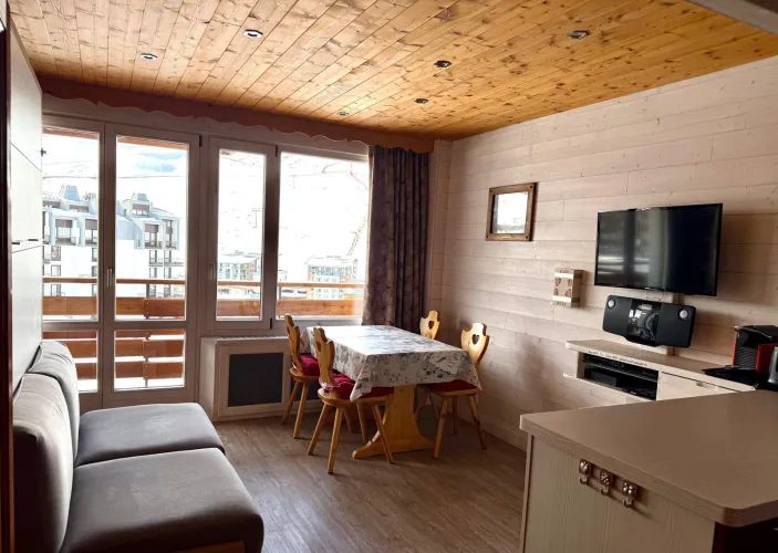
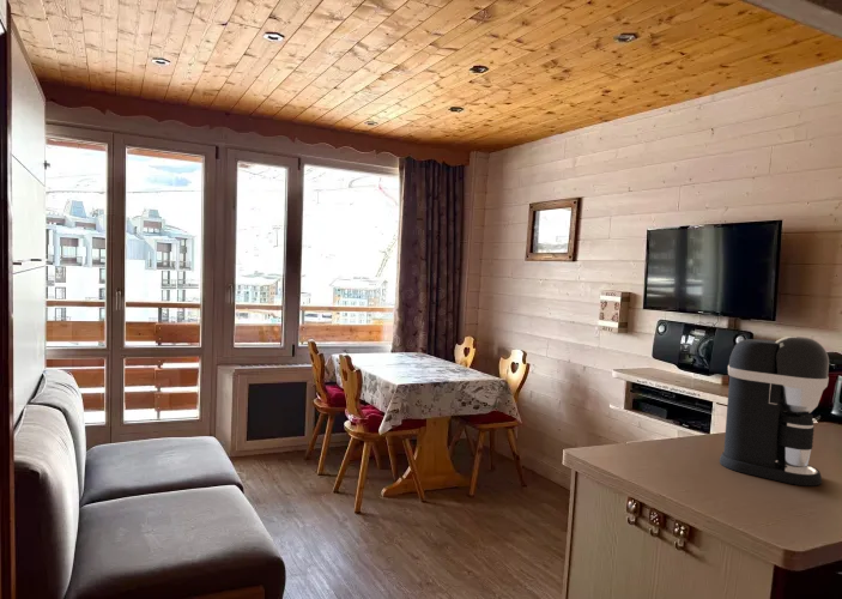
+ coffee maker (773, 403)
